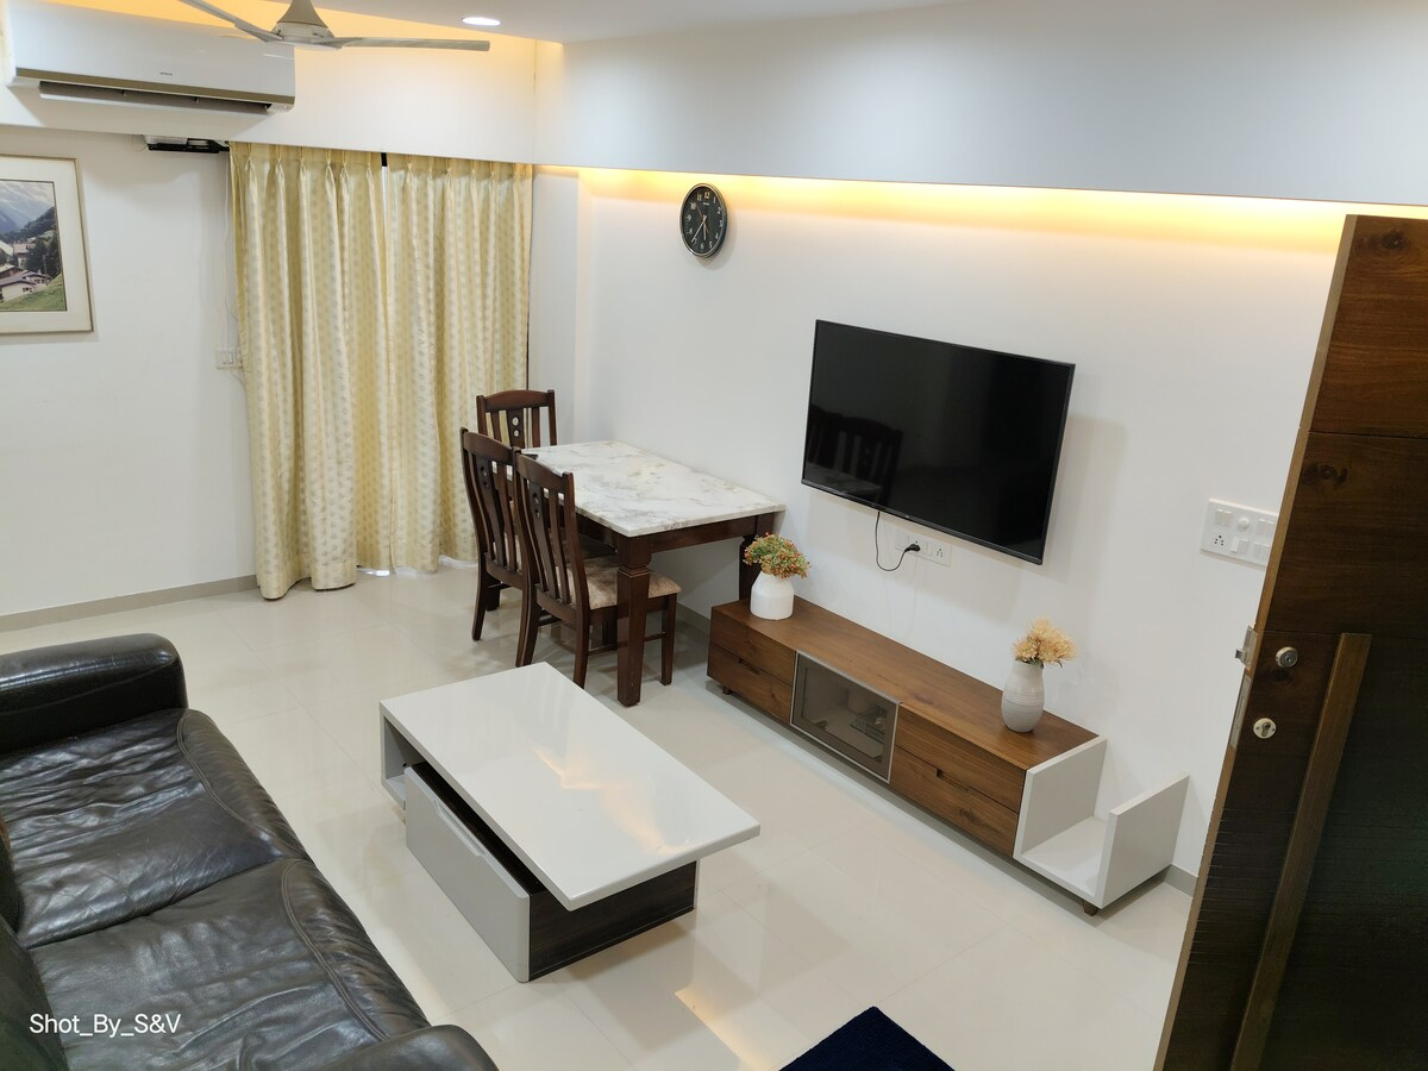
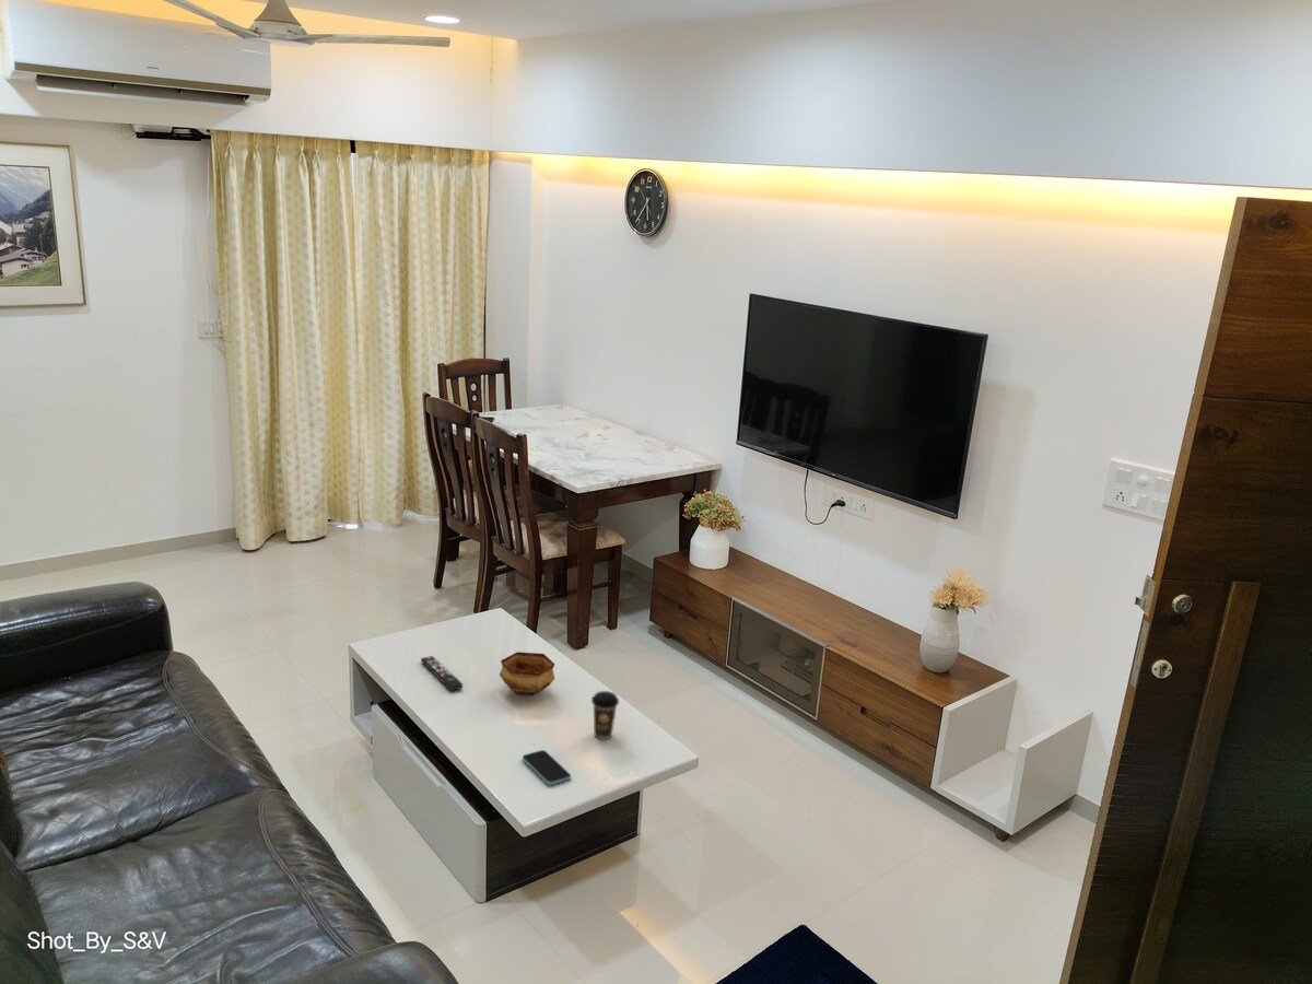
+ remote control (441, 672)
+ coffee cup (604, 715)
+ smartphone (546, 766)
+ bowl (527, 677)
